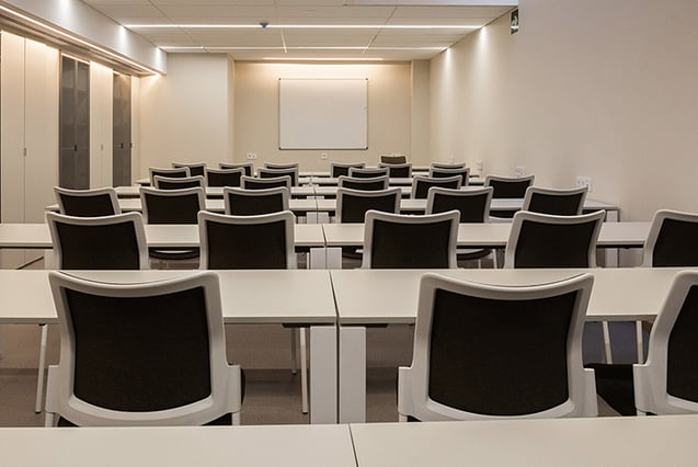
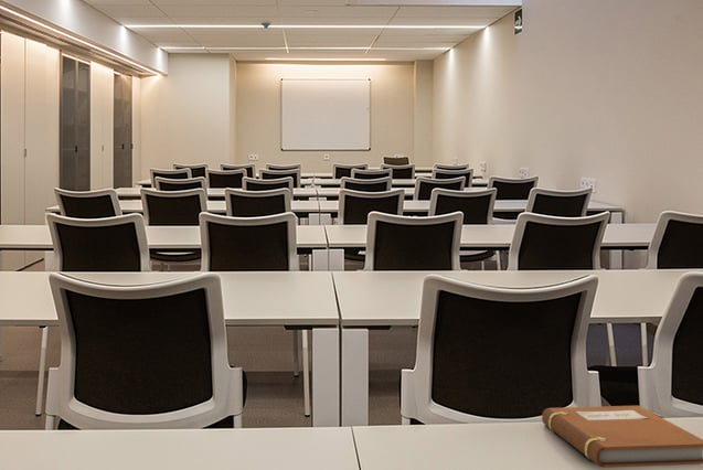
+ notebook (617, 431)
